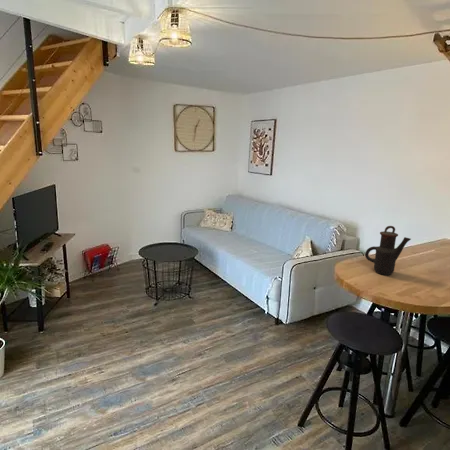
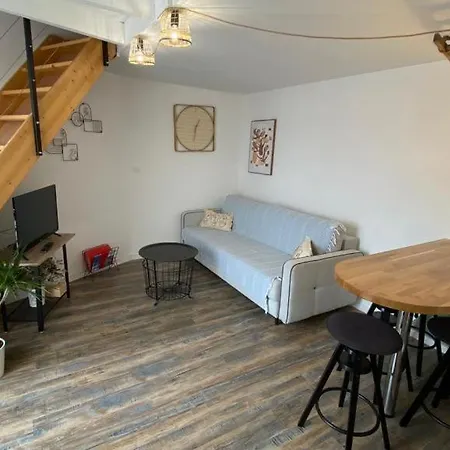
- teapot (386, 249)
